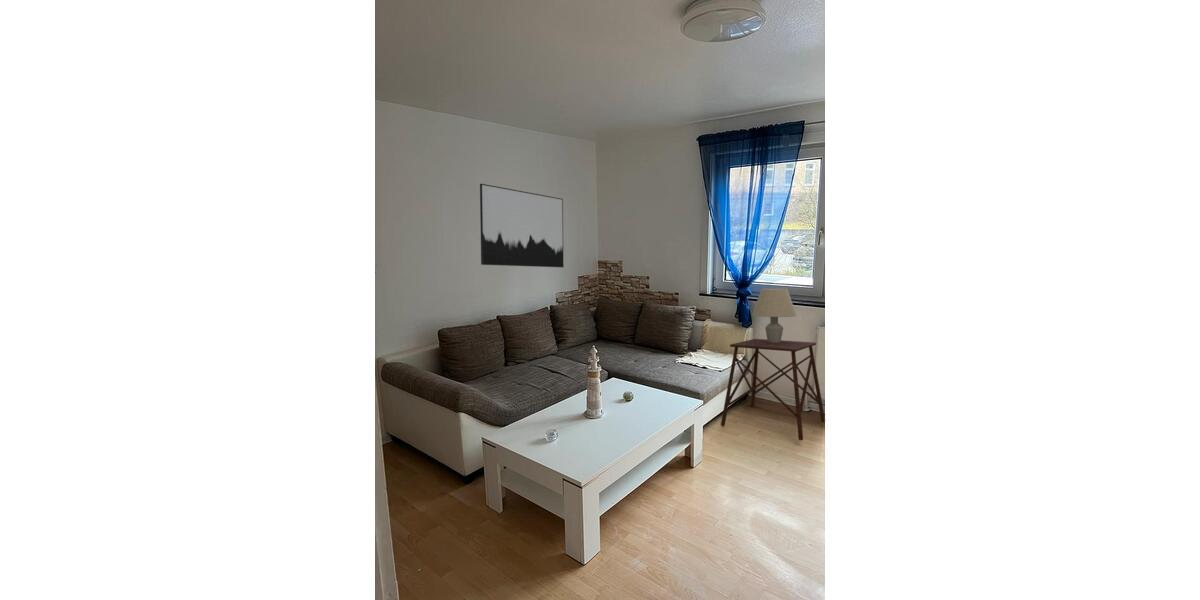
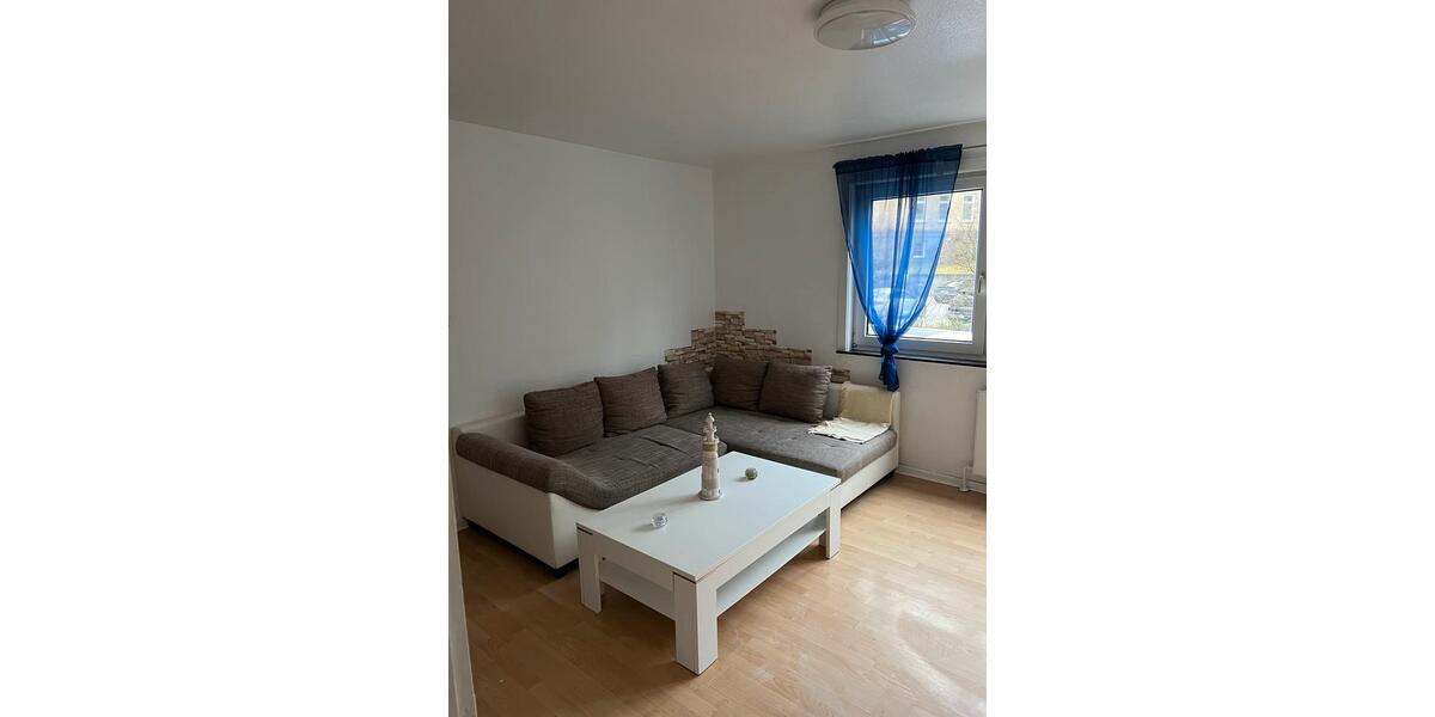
- wall art (525, 229)
- side table (773, 381)
- table lamp (774, 315)
